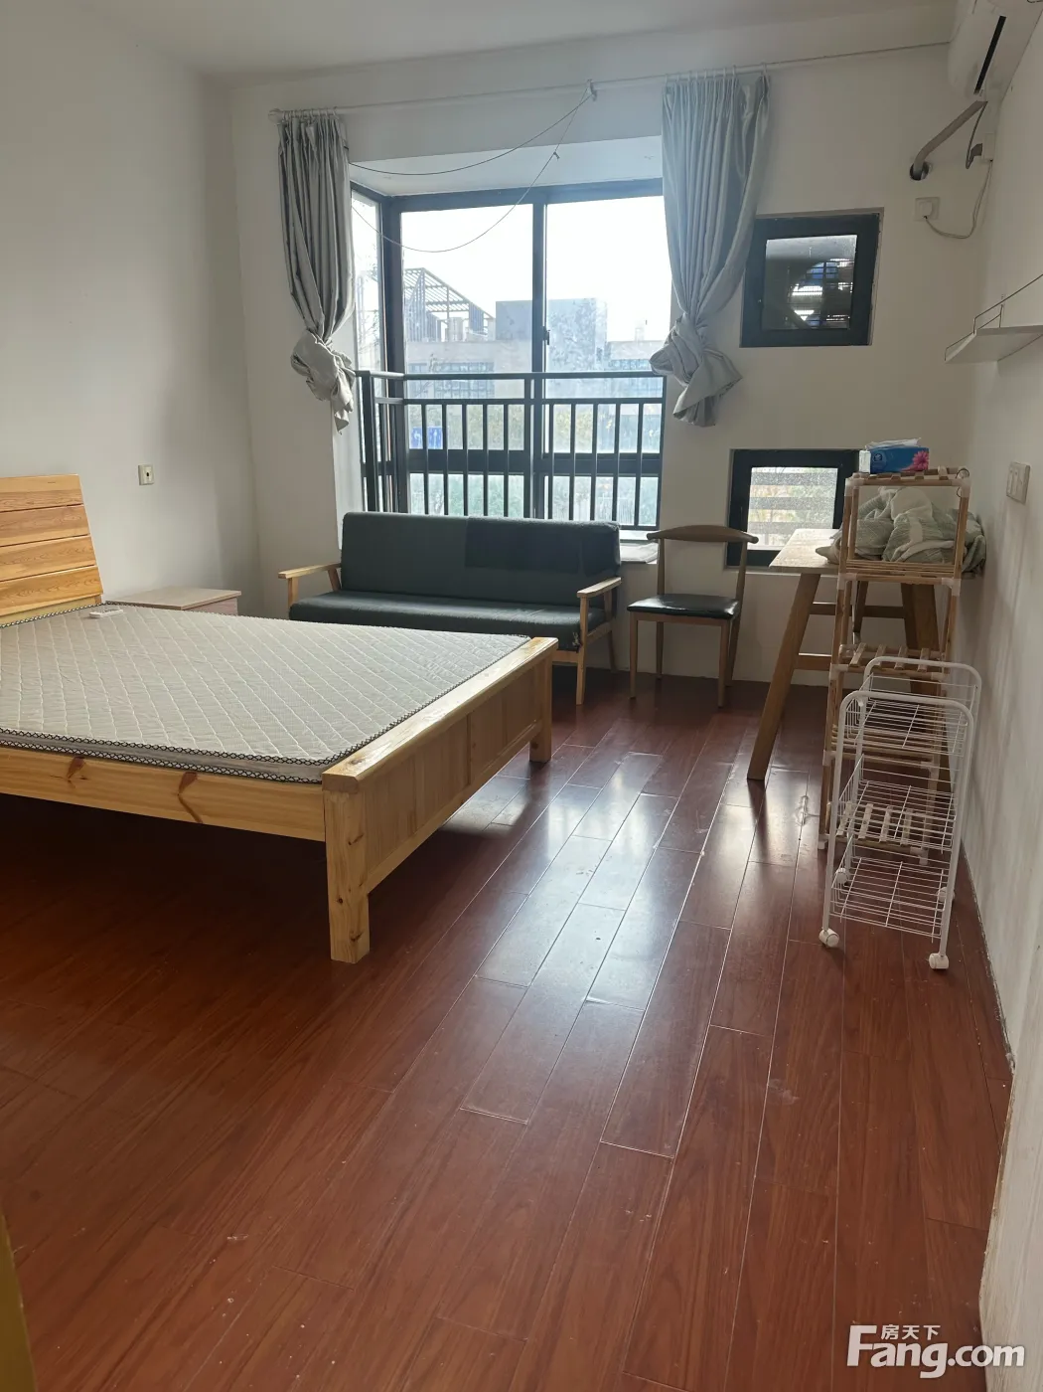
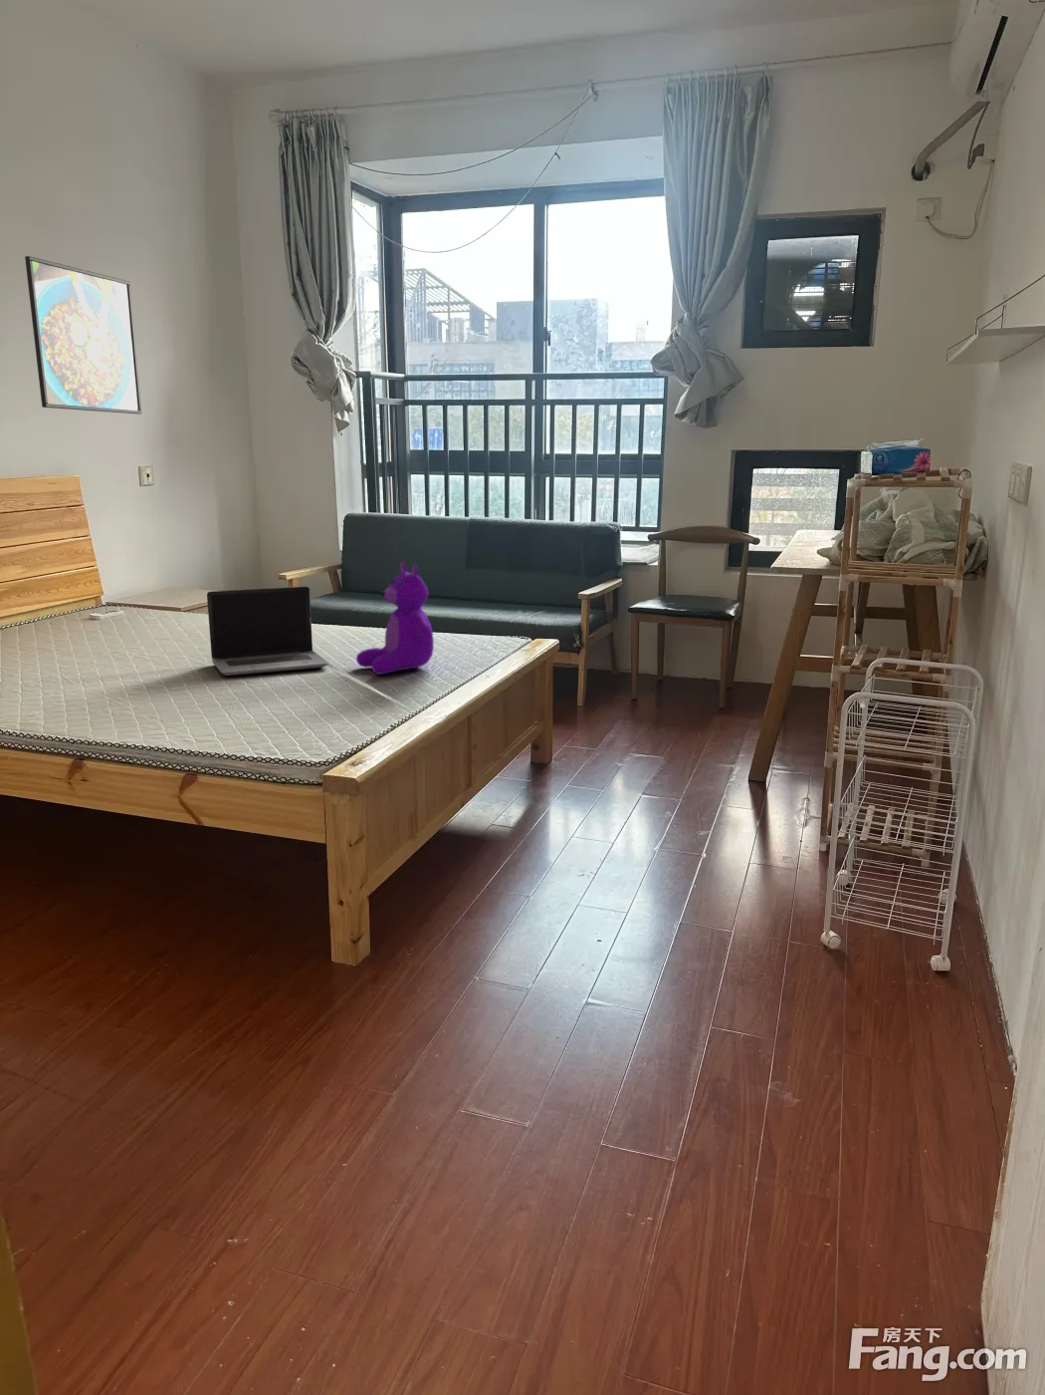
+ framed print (88, 341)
+ teddy bear (395, 617)
+ laptop computer (268, 629)
